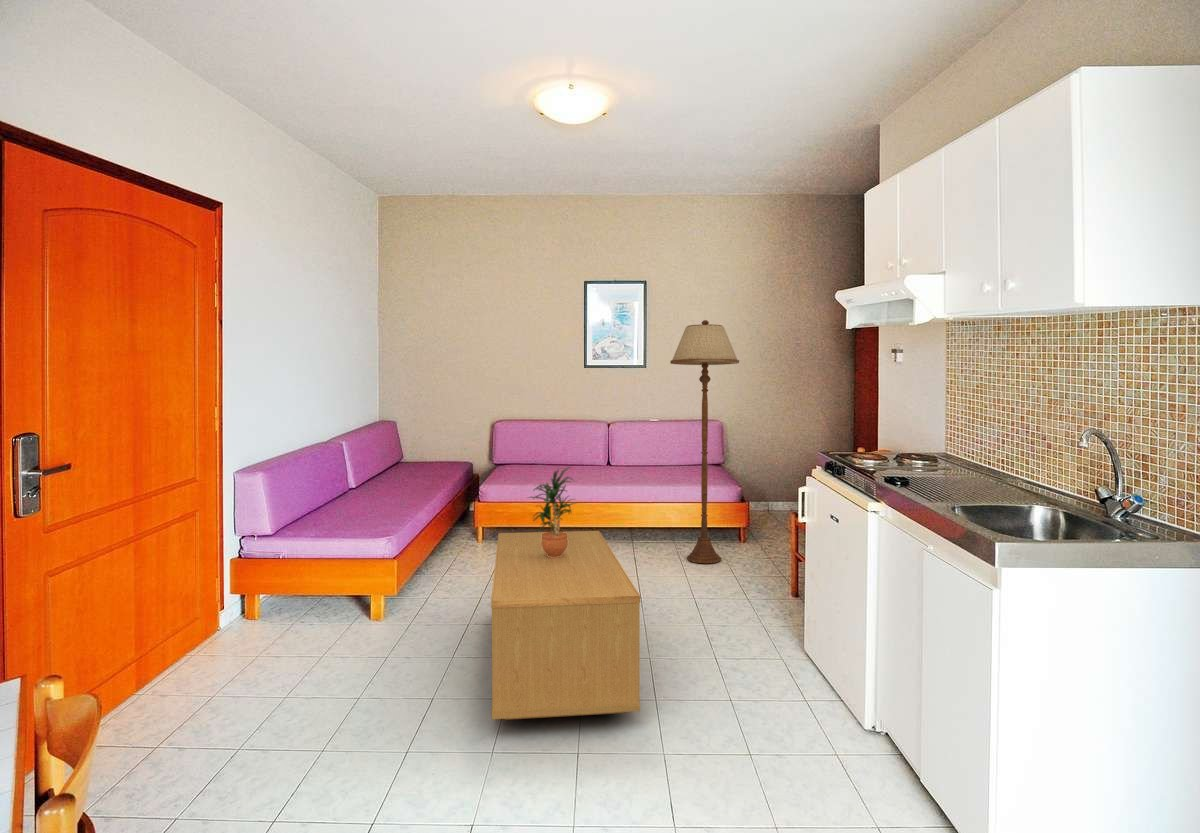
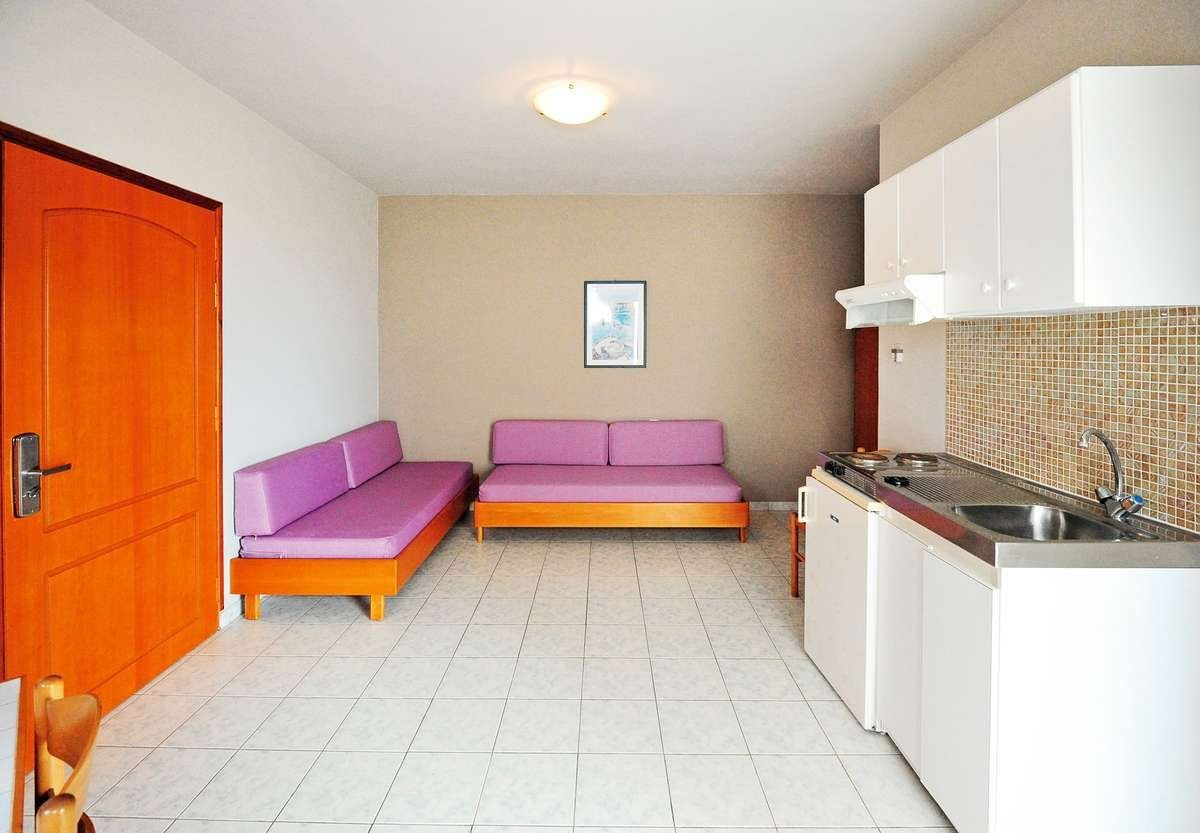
- floor lamp (704, 440)
- coffee table (556, 611)
- potted plant (550, 511)
